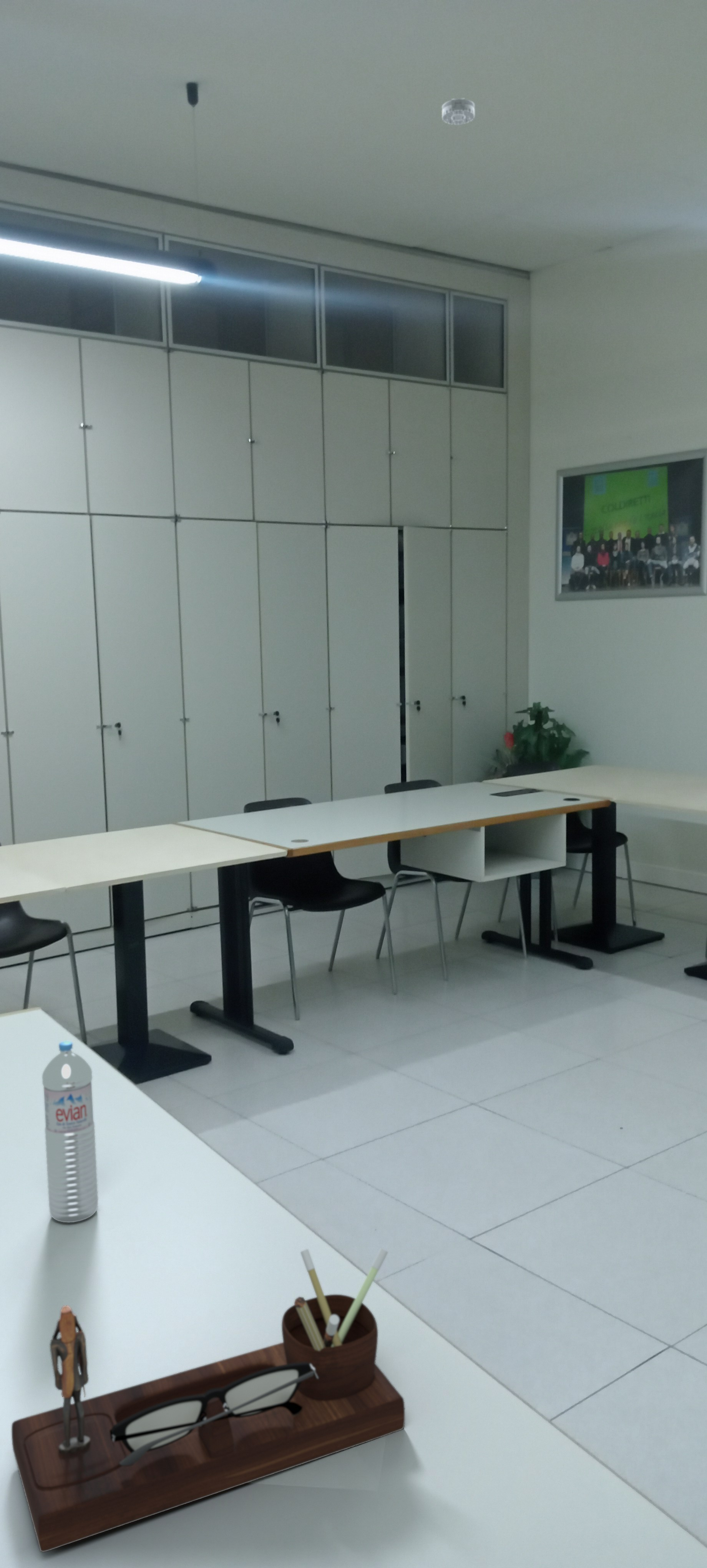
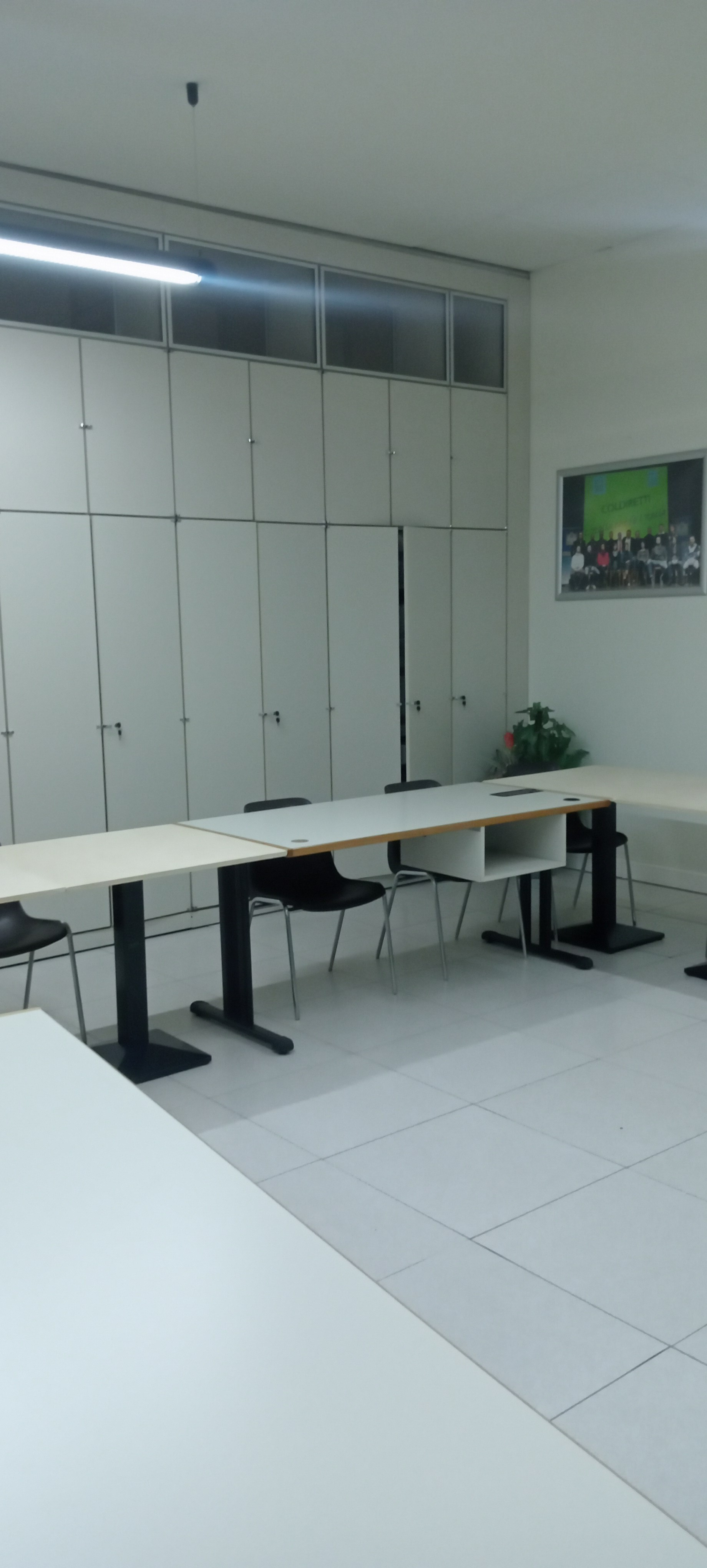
- desk organizer (225, 1359)
- water bottle (70, 1128)
- smoke detector (458, 111)
